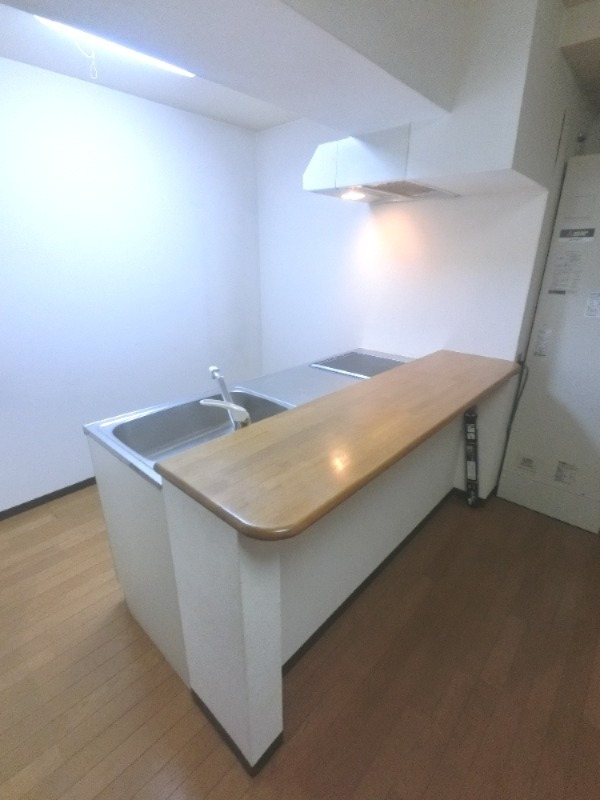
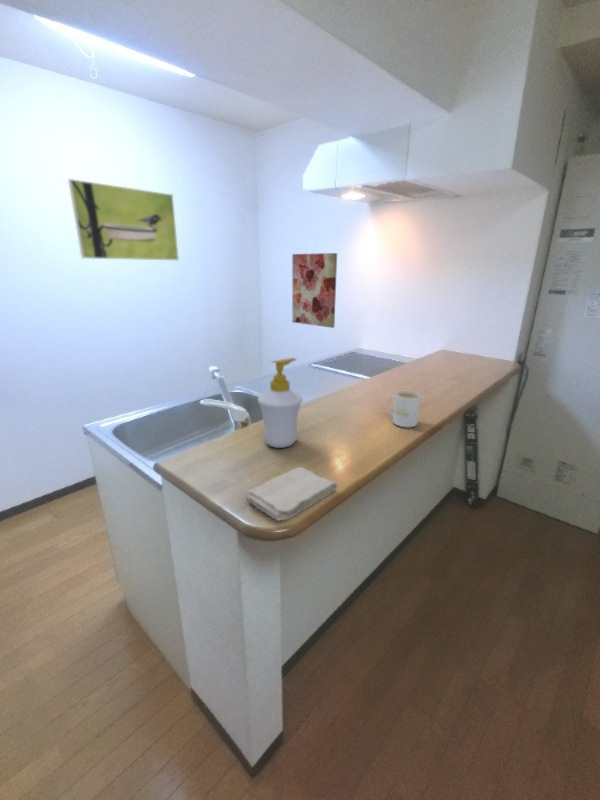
+ mug (402, 407)
+ wall art (313, 290)
+ soap bottle (280, 402)
+ washcloth (291, 490)
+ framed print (129, 224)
